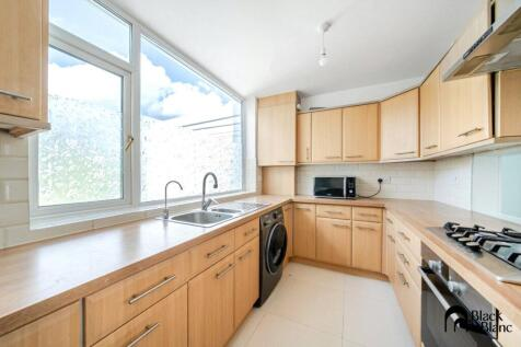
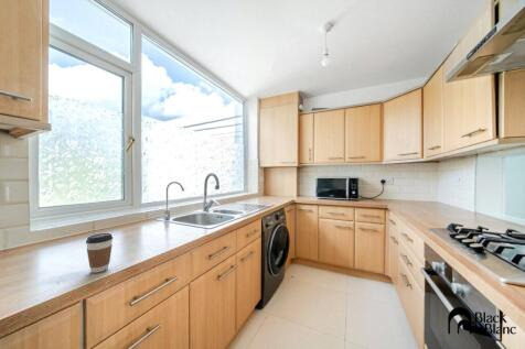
+ coffee cup (99, 252)
